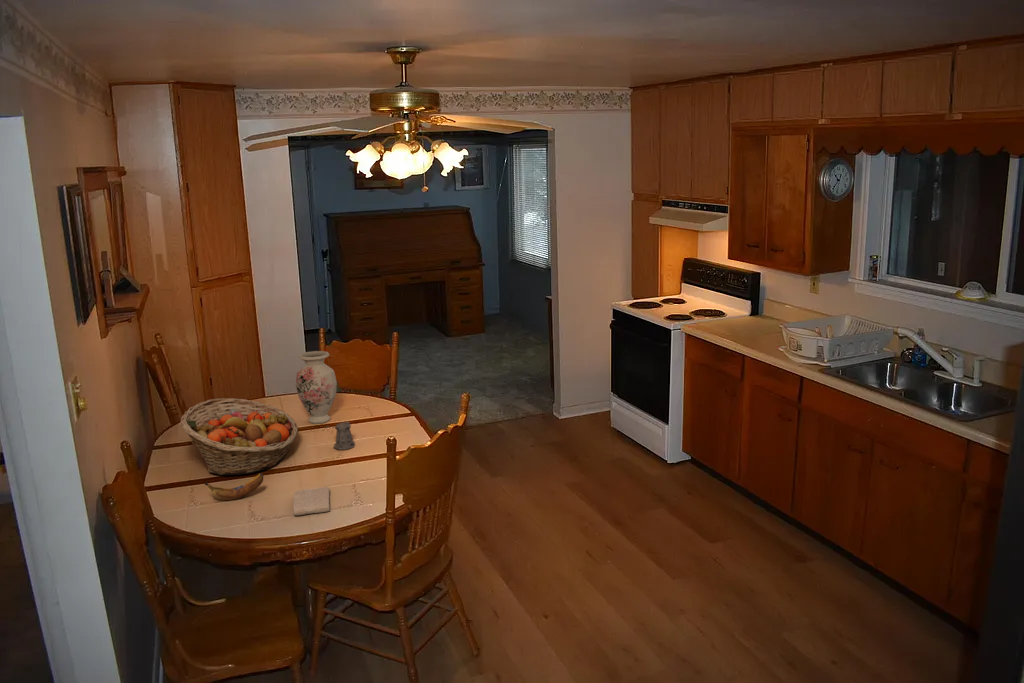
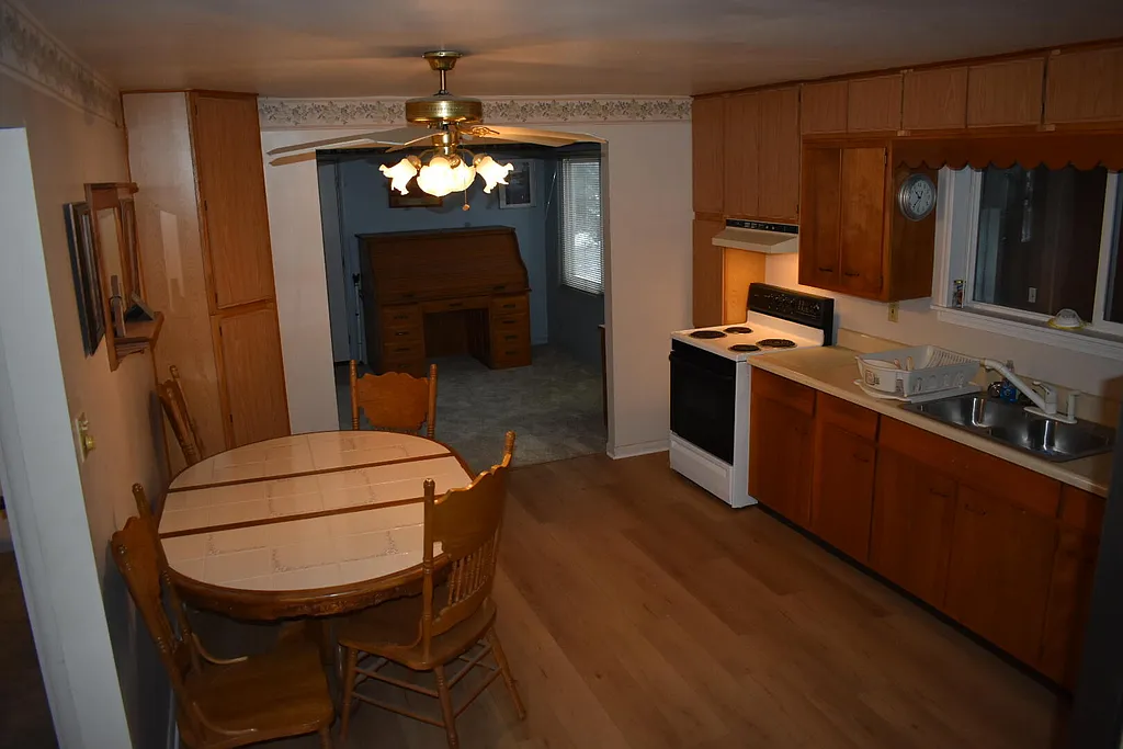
- fruit basket (241, 433)
- banana (235, 488)
- pepper shaker (341, 434)
- washcloth (312, 500)
- vase (316, 387)
